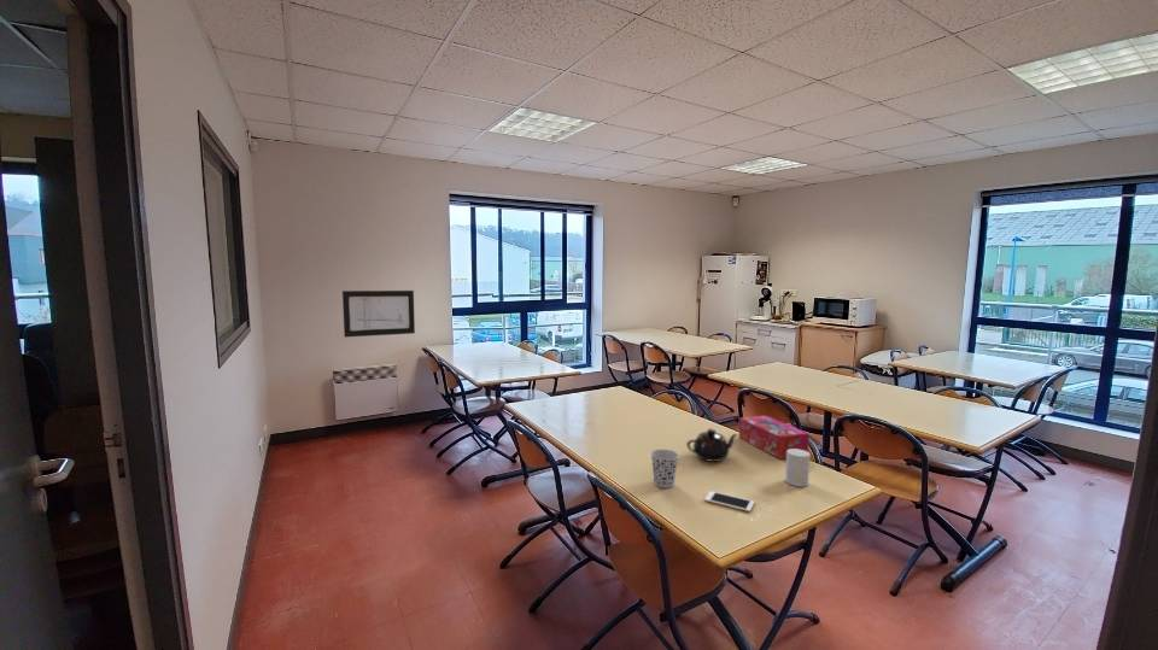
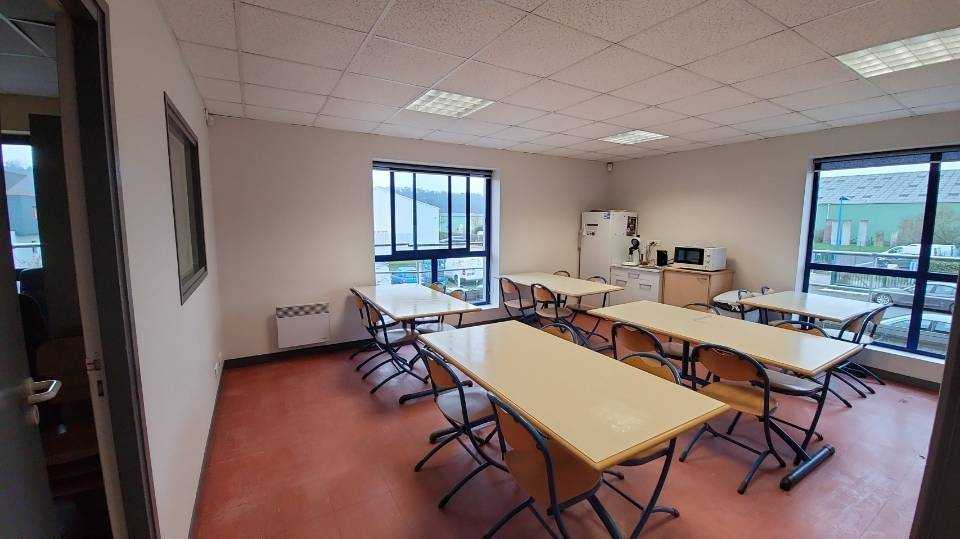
- wall art (380, 312)
- tissue box (771, 435)
- teapot (712, 443)
- cell phone (729, 500)
- cup (663, 468)
- cup (797, 467)
